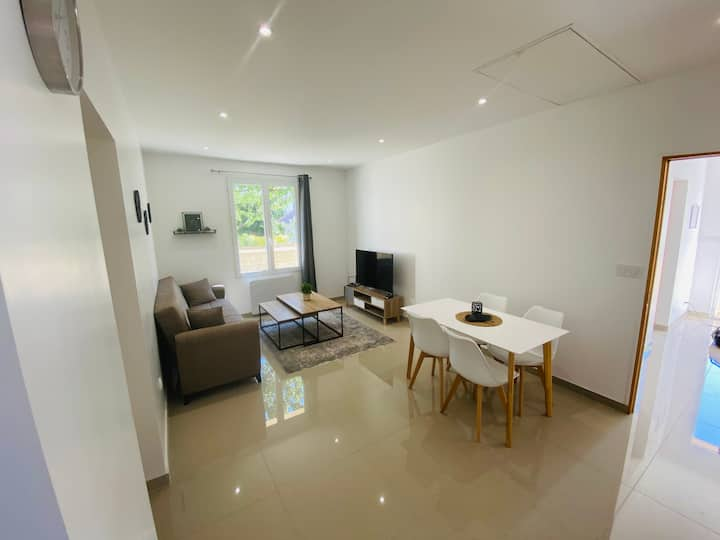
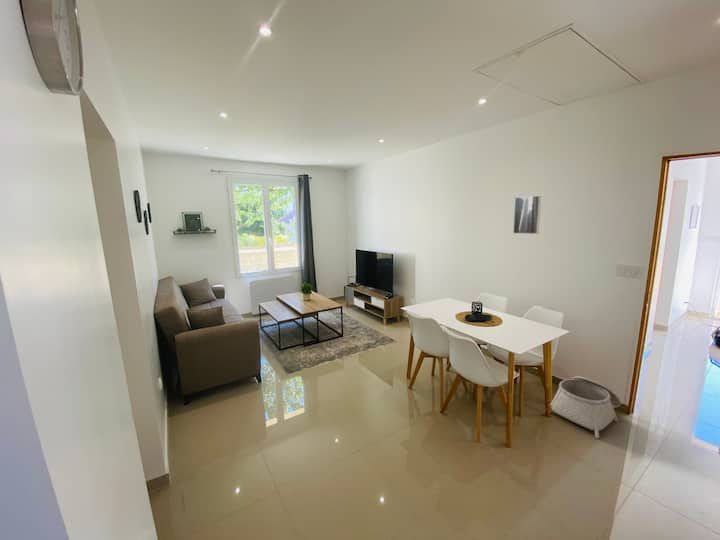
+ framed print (526, 215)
+ basket (586, 397)
